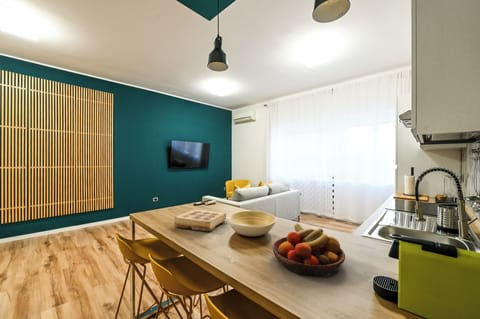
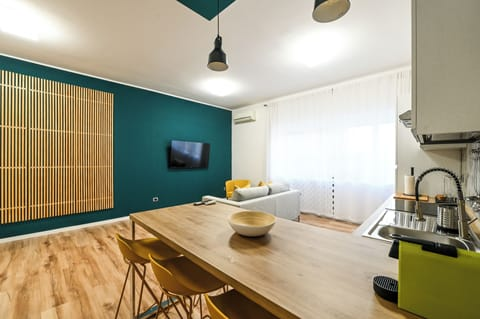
- book (203, 219)
- fruit bowl (306, 245)
